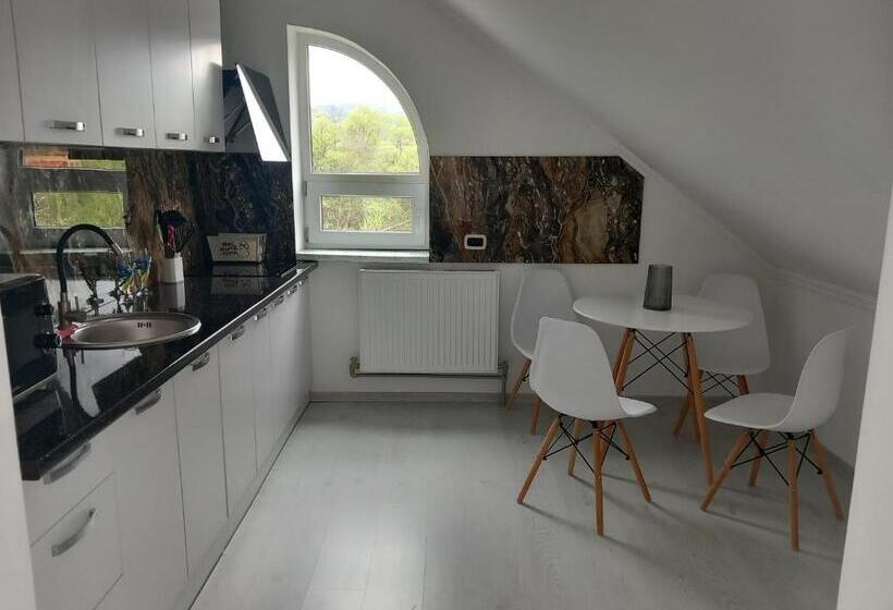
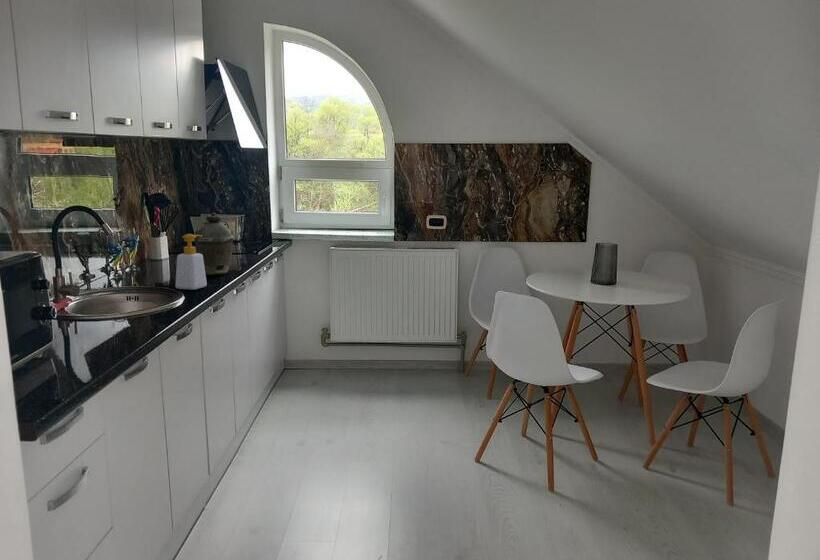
+ kettle (214, 243)
+ soap bottle (193, 260)
